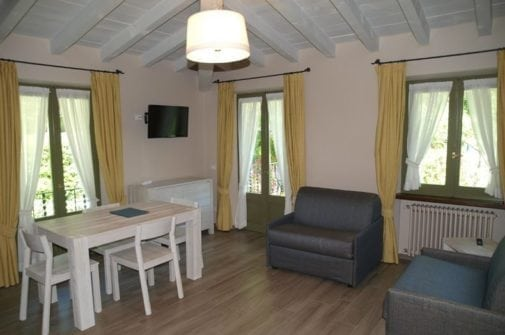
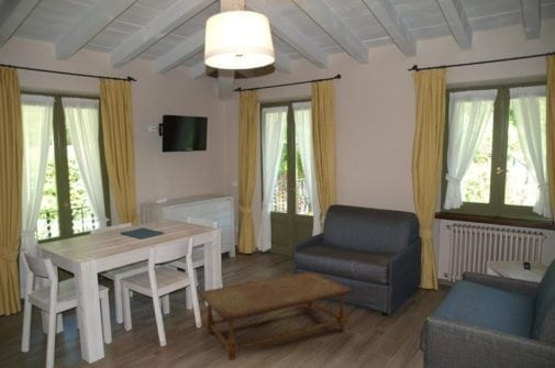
+ coffee table (276, 310)
